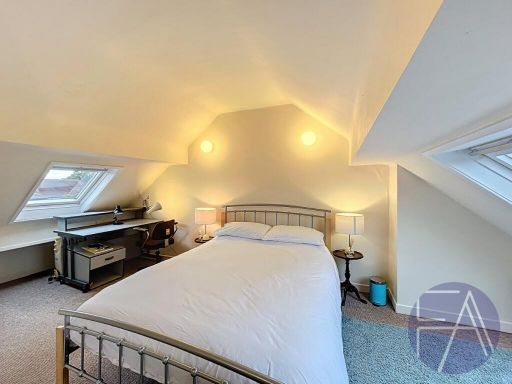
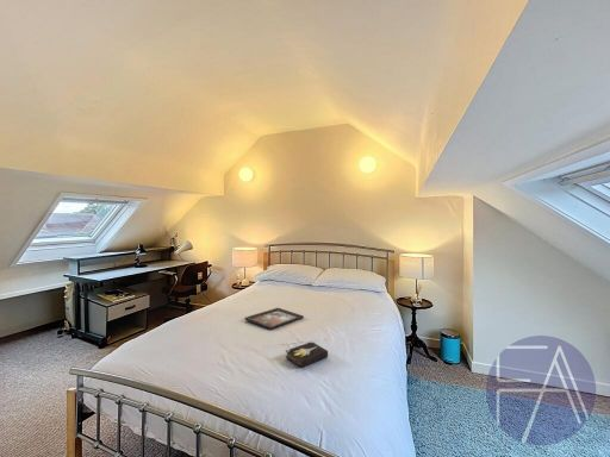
+ hardback book (306, 352)
+ decorative tray (274, 317)
